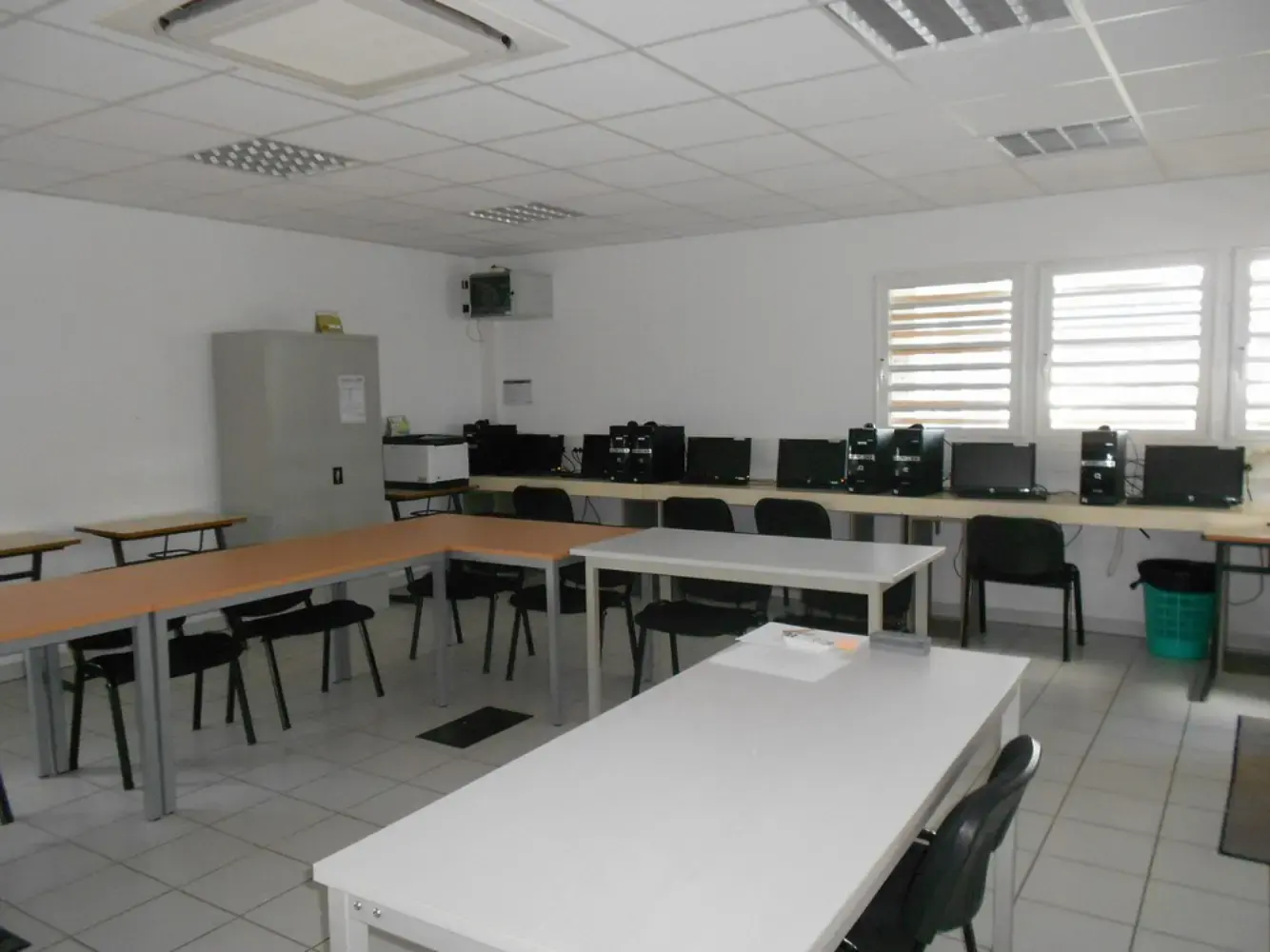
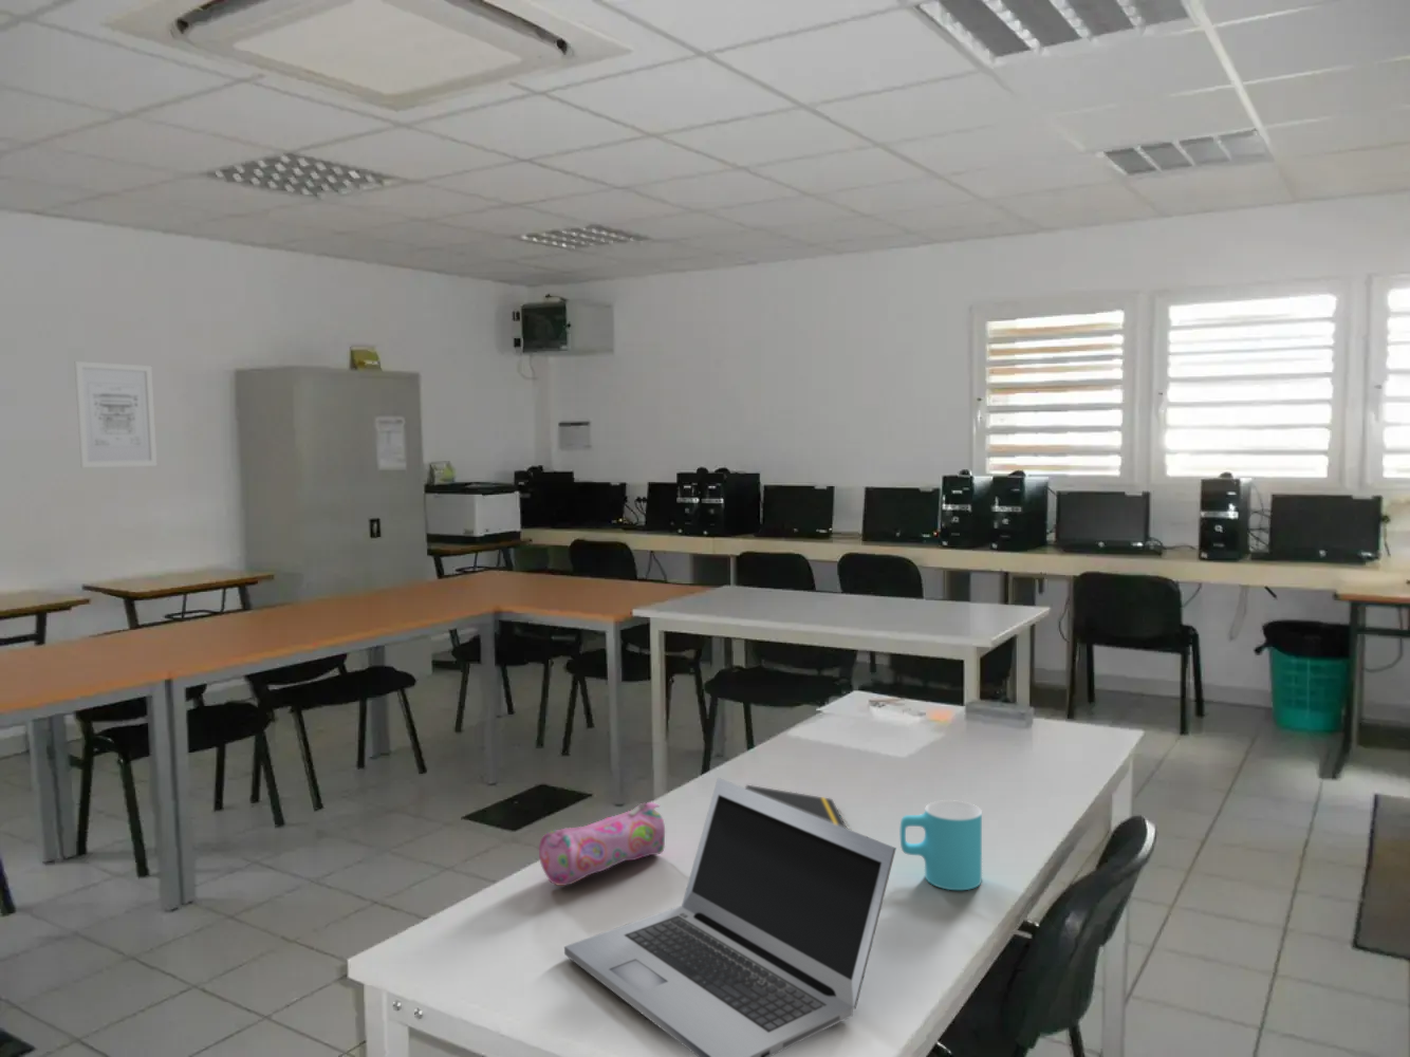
+ wall art (117, 415)
+ notepad (800, 809)
+ cup (941, 843)
+ laptop (722, 905)
+ pencil case (605, 842)
